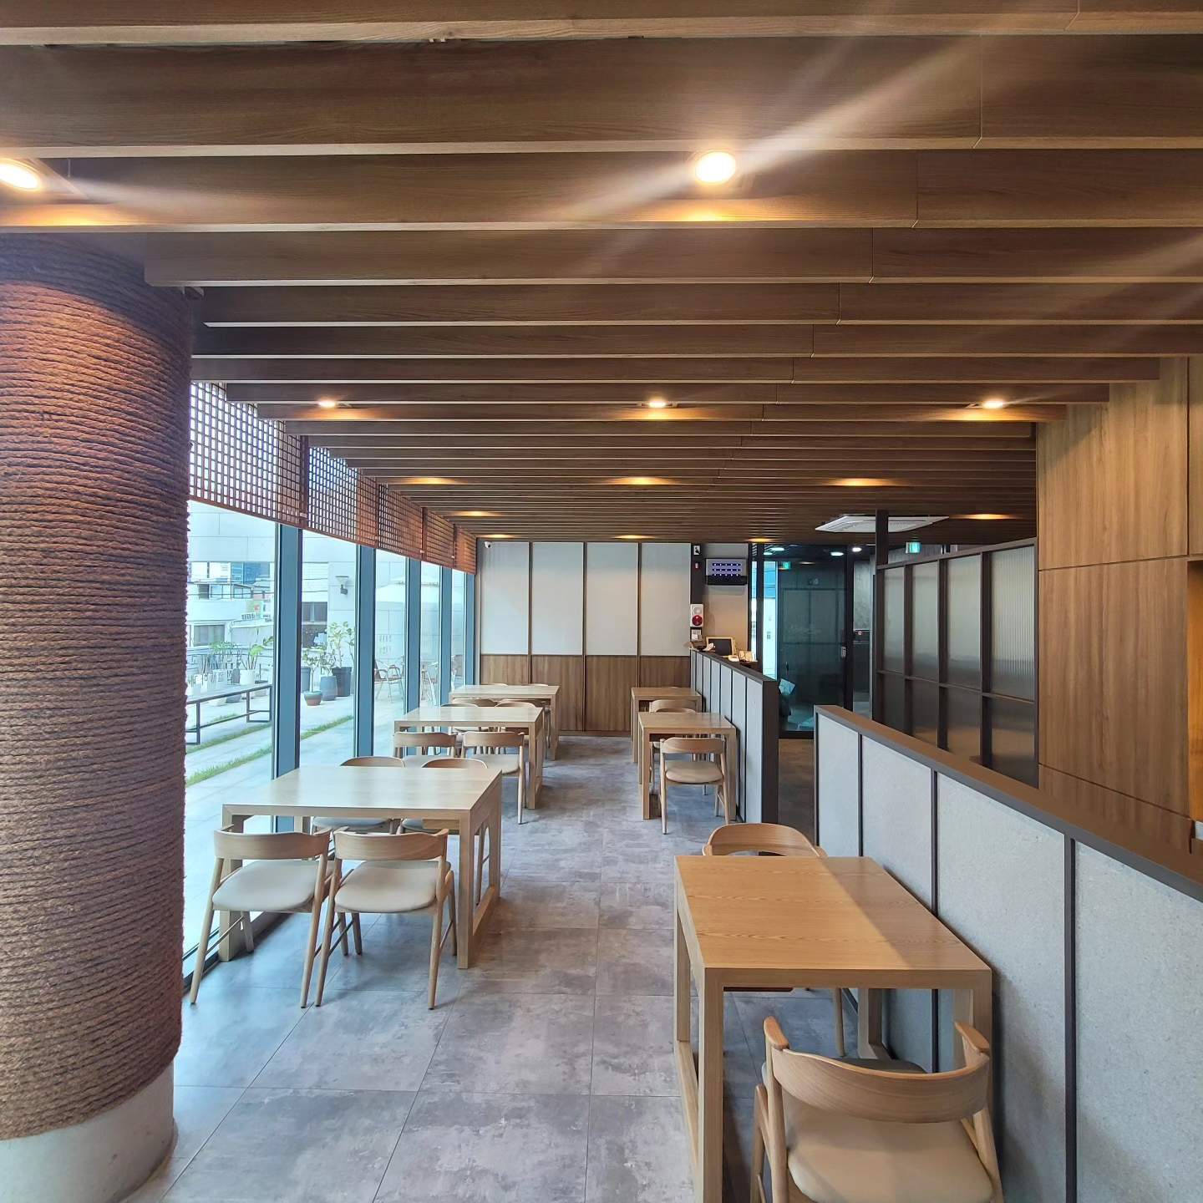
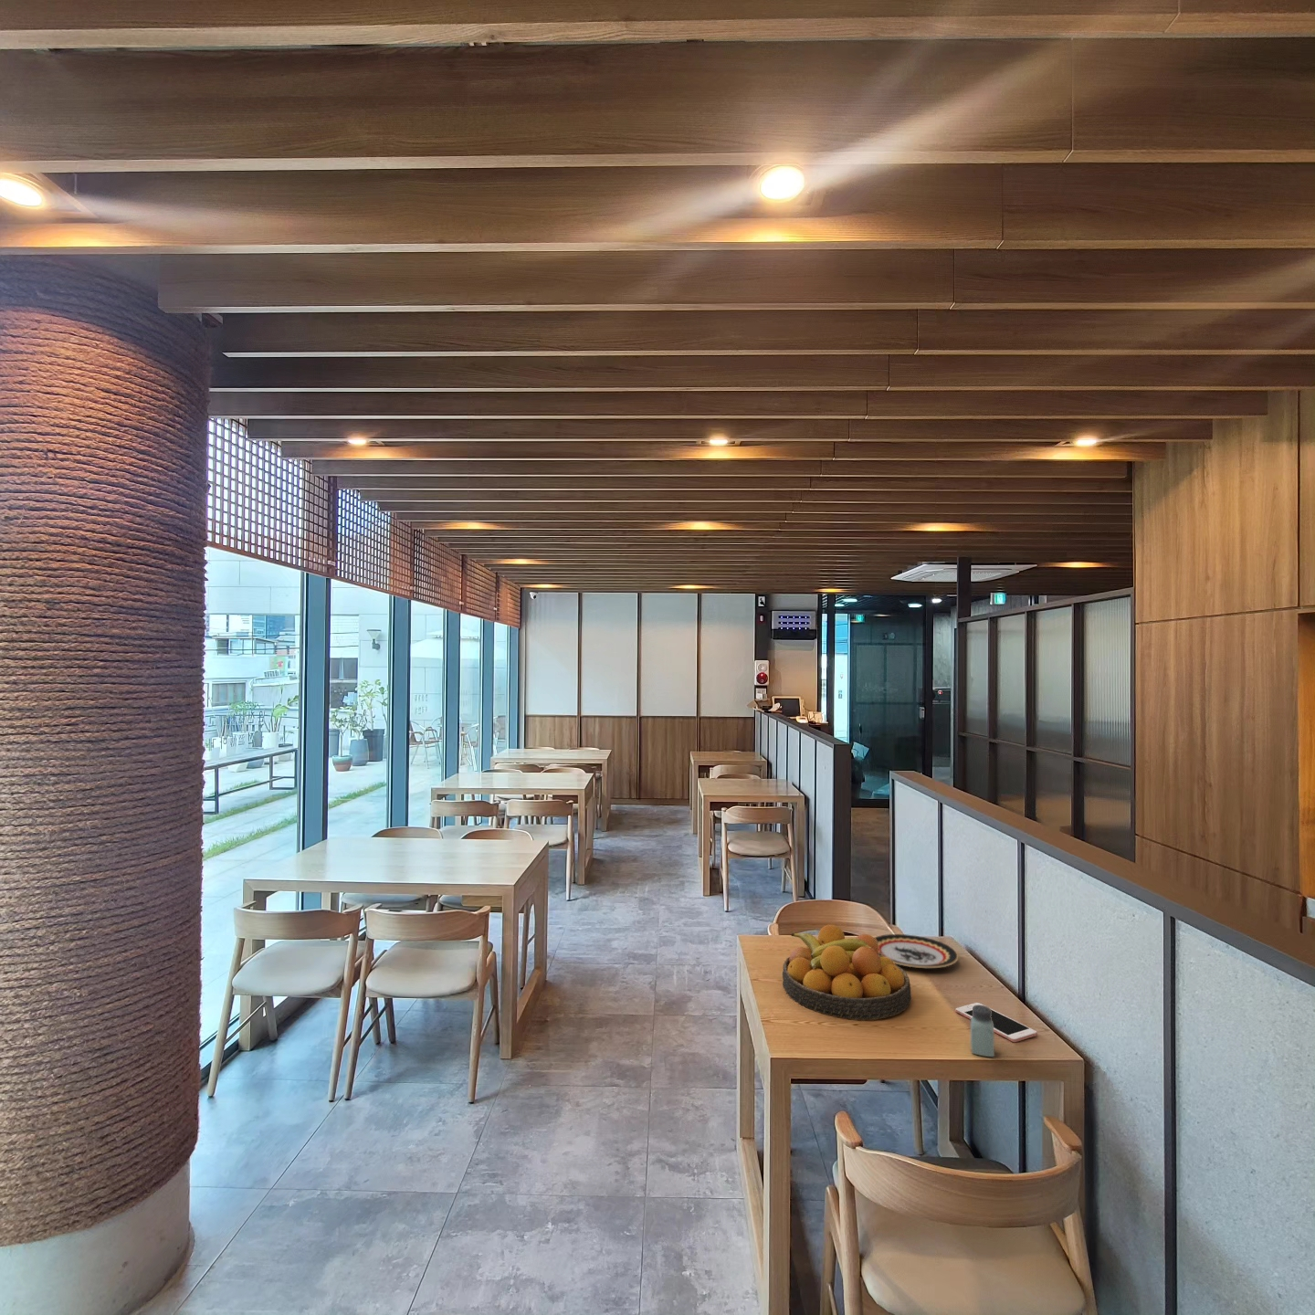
+ cell phone (995, 1021)
+ fruit bowl (844, 963)
+ plate (912, 953)
+ saltshaker (981, 1030)
